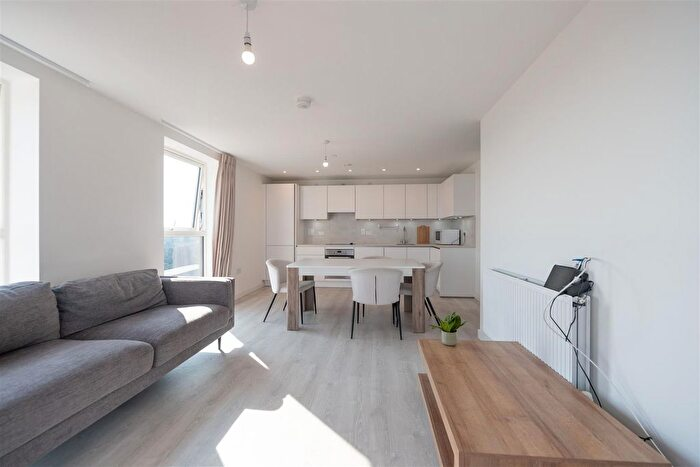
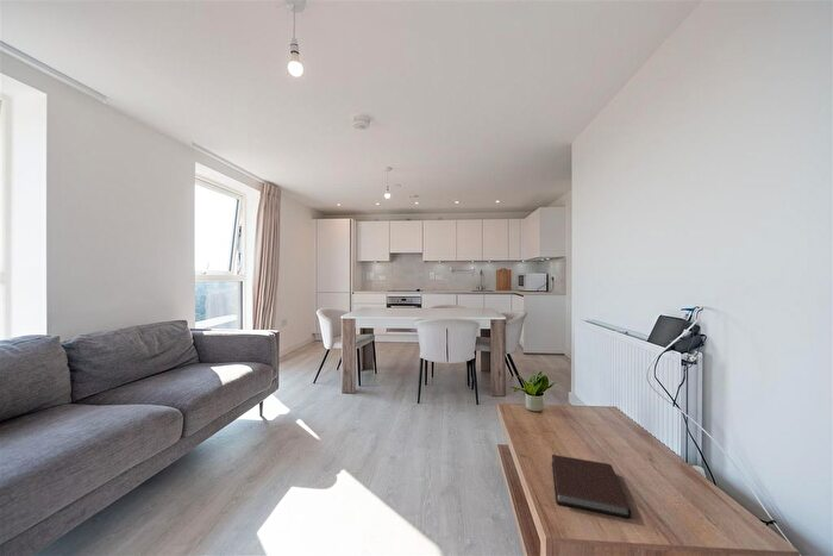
+ notebook (585, 482)
